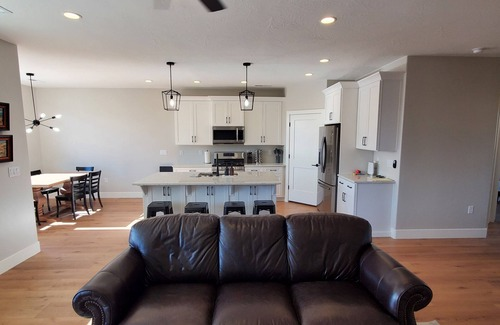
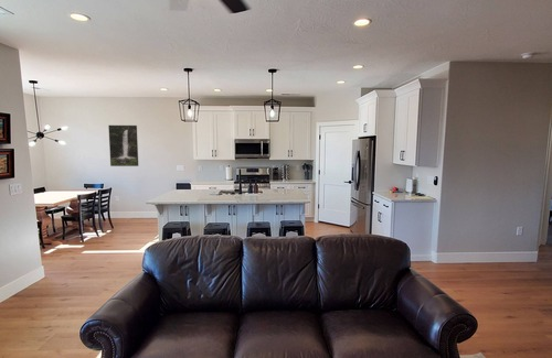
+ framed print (124, 145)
